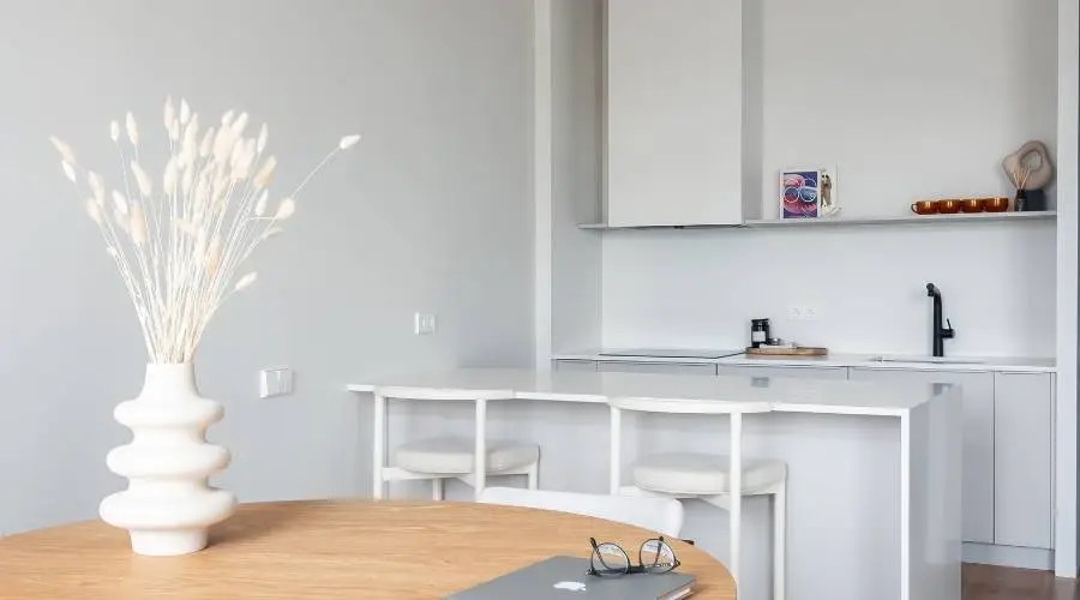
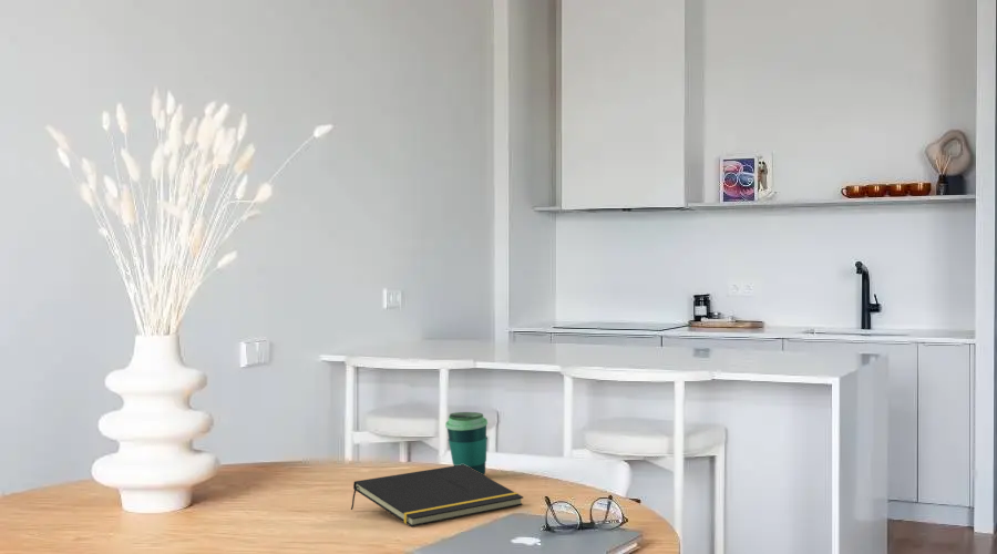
+ notepad (439, 493)
+ cup (466, 445)
